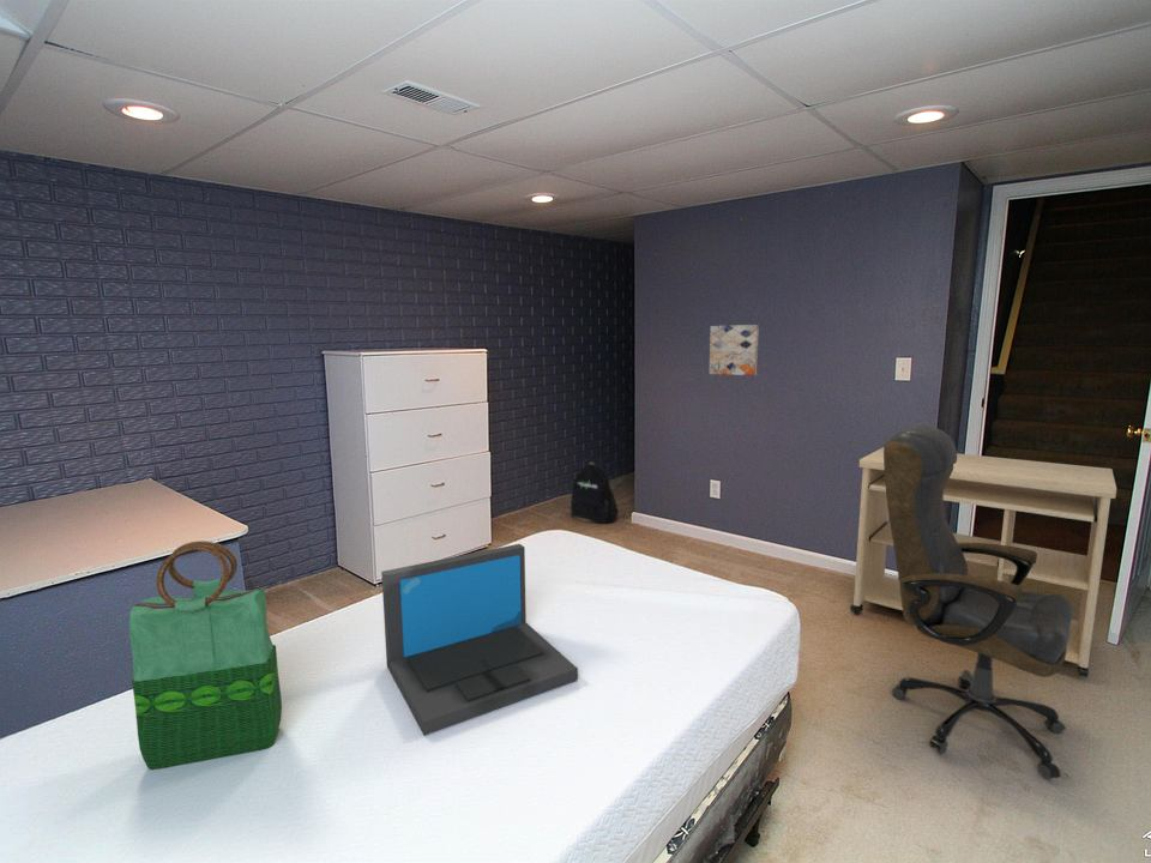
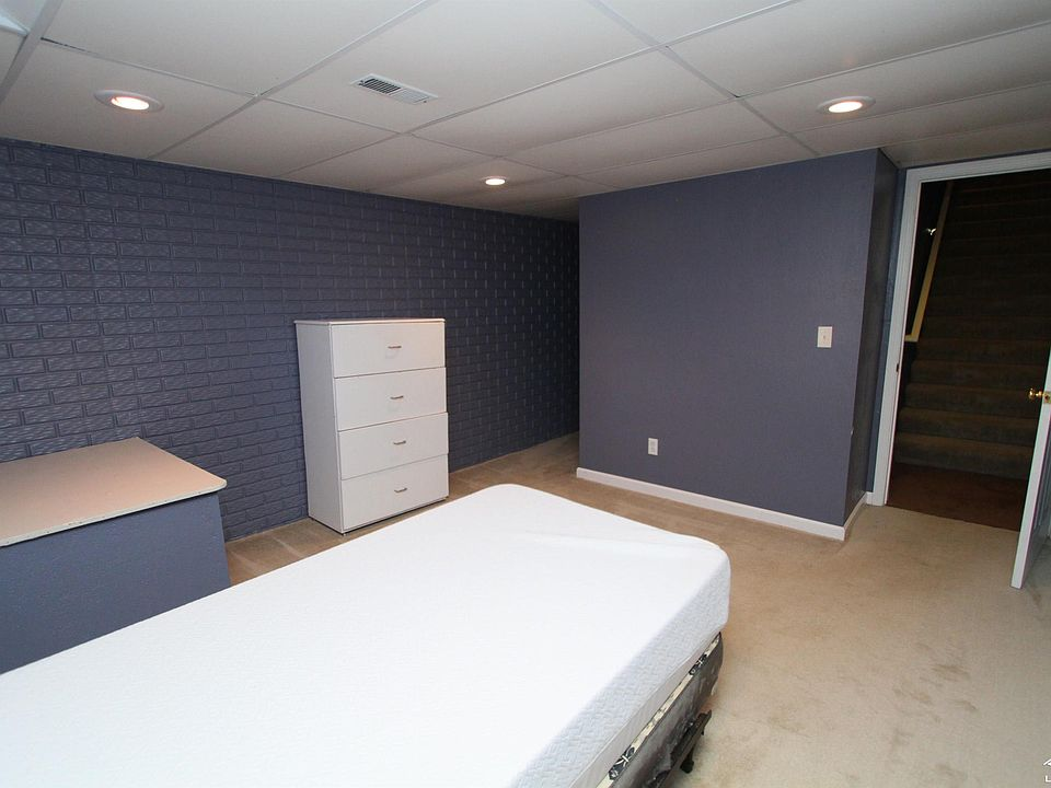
- backpack (590, 489)
- desk (971, 542)
- tote bag (206, 648)
- office chair (975, 579)
- laptop (478, 624)
- wall art (733, 350)
